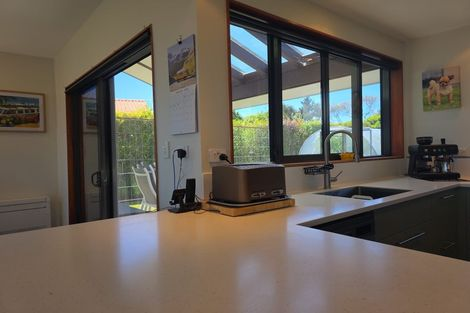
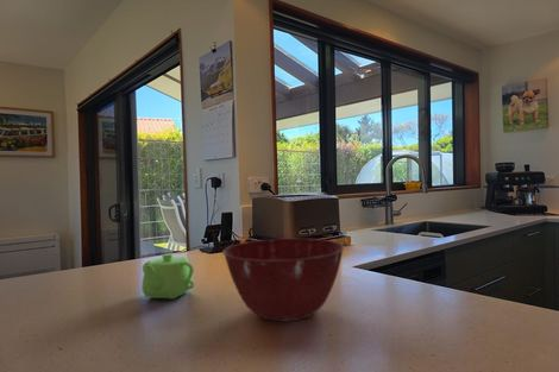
+ mixing bowl (283, 278)
+ teapot (165, 275)
